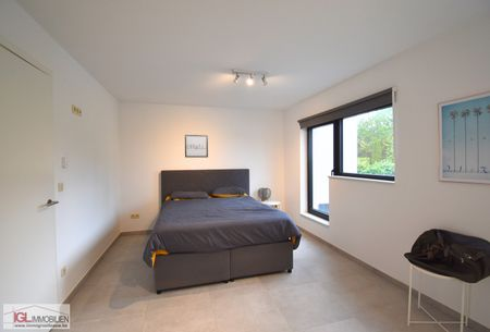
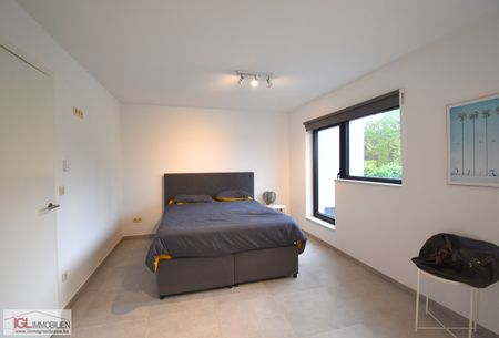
- wall art (196, 146)
